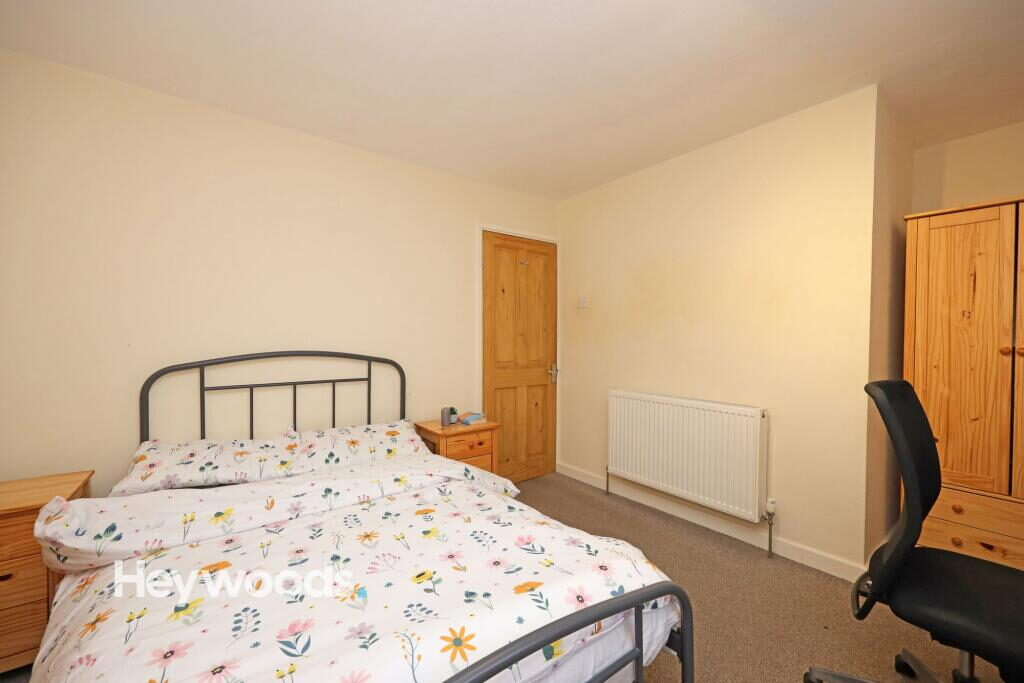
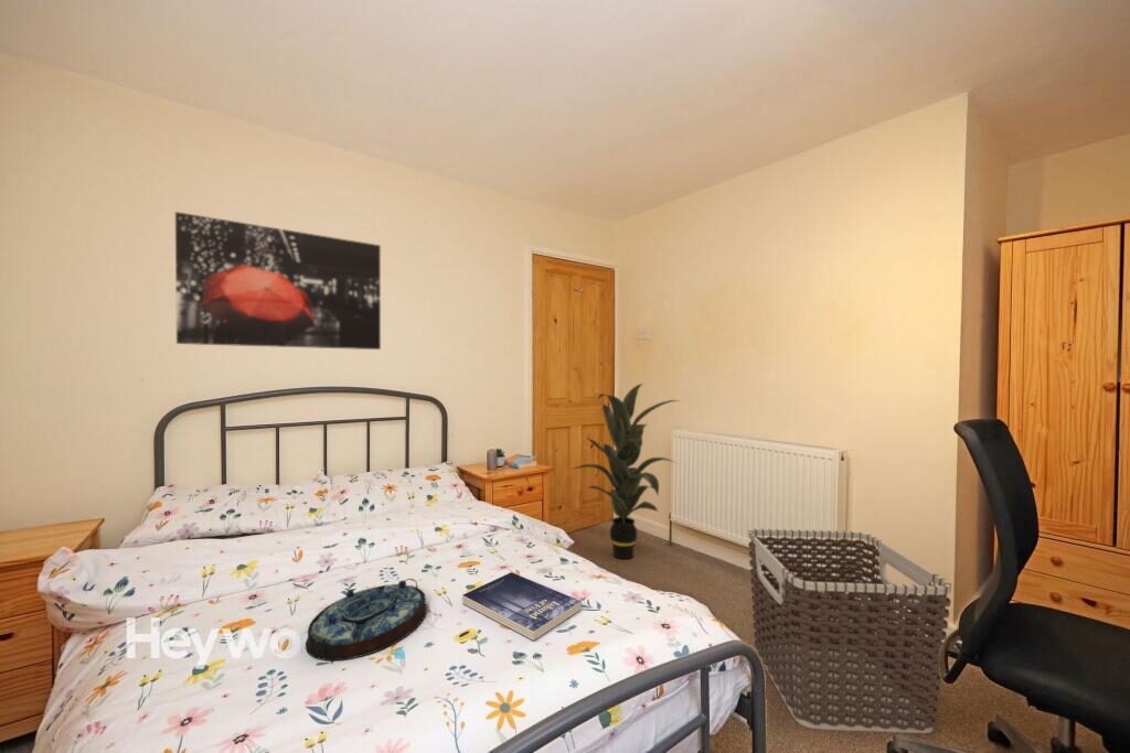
+ clothes hamper (834, 618)
+ indoor plant (631, 470)
+ book (521, 602)
+ serving tray (370, 610)
+ wall art (289, 289)
